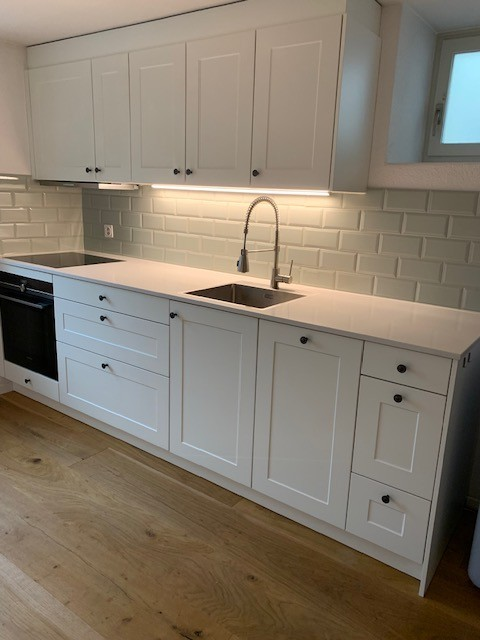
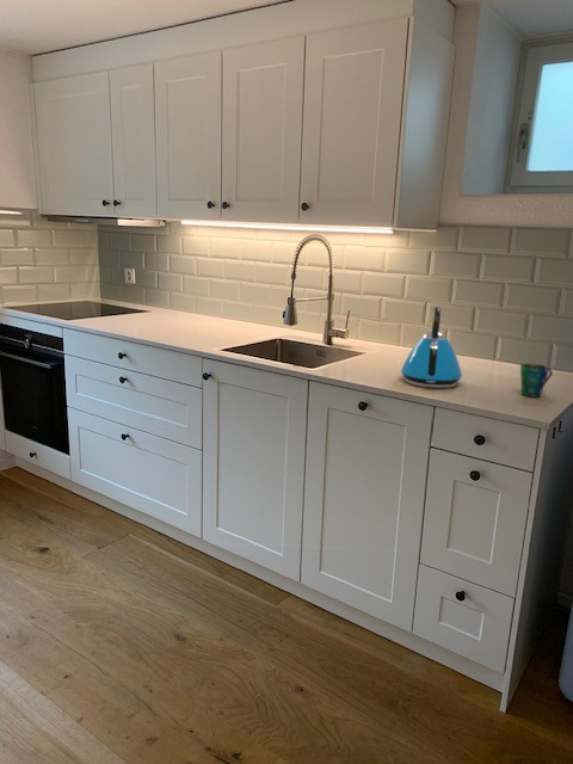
+ kettle (433, 345)
+ cup (536, 380)
